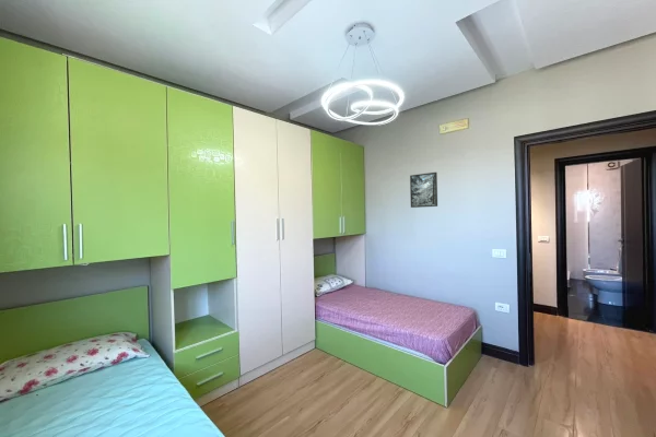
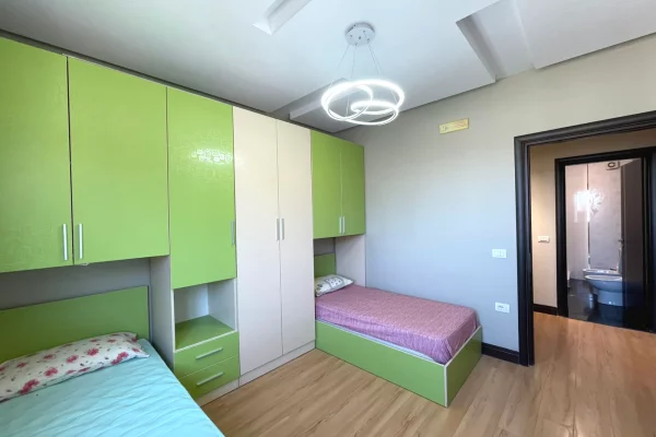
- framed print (423, 190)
